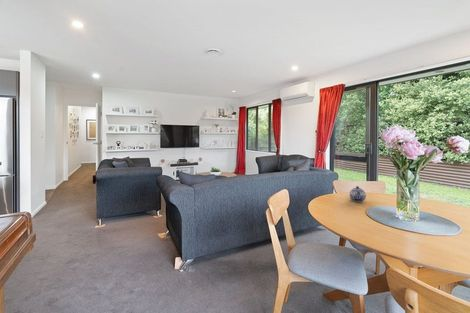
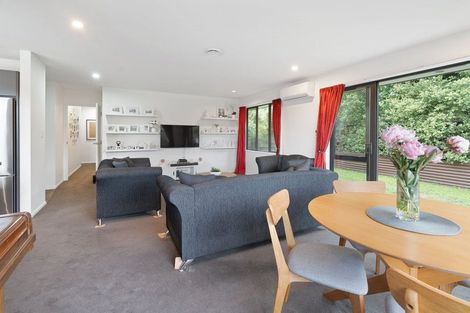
- teapot (357, 193)
